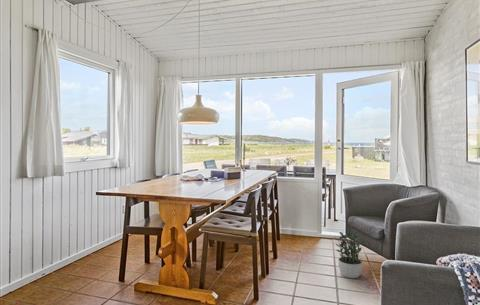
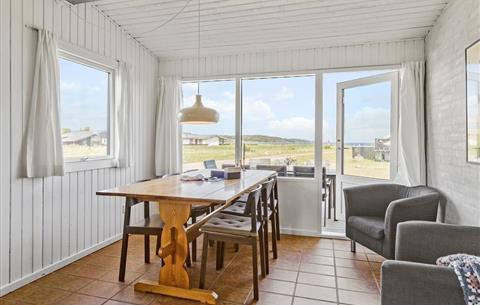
- potted plant (349, 253)
